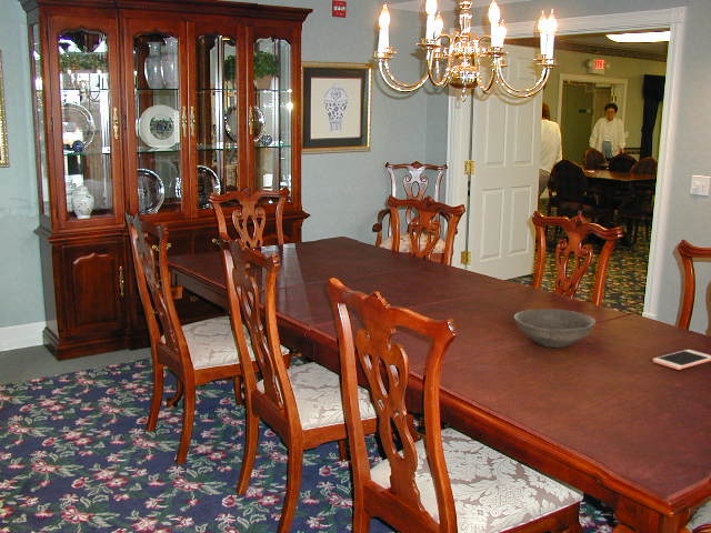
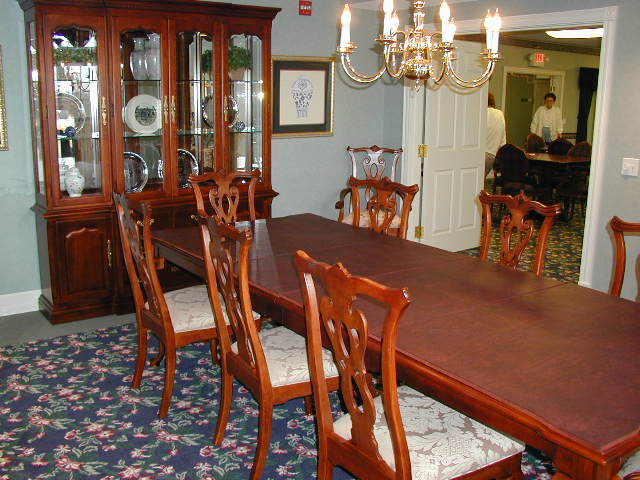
- cell phone (683, 359)
- bowl (553, 330)
